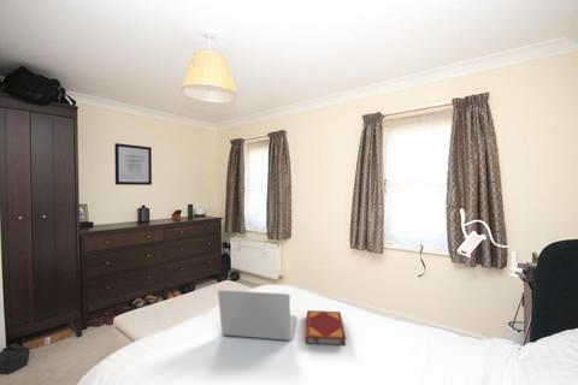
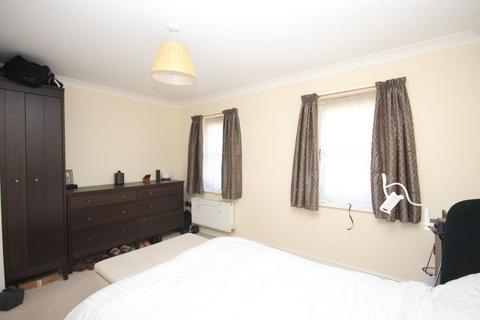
- wall art (134, 165)
- hardback book (324, 326)
- laptop (260, 304)
